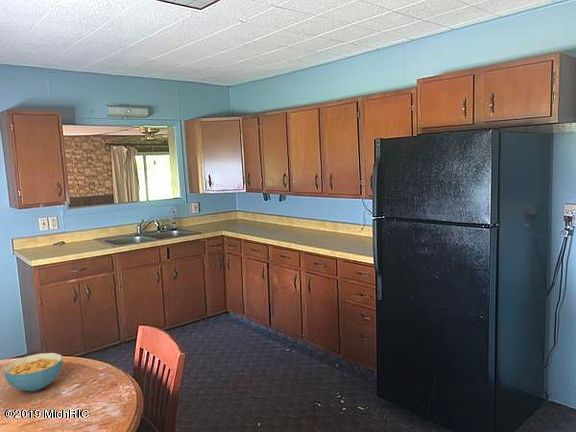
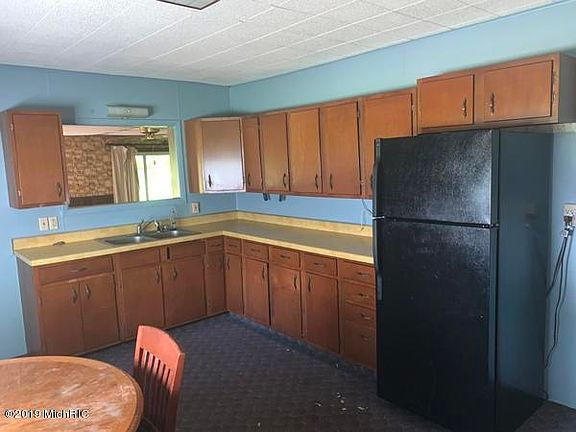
- cereal bowl (35, 375)
